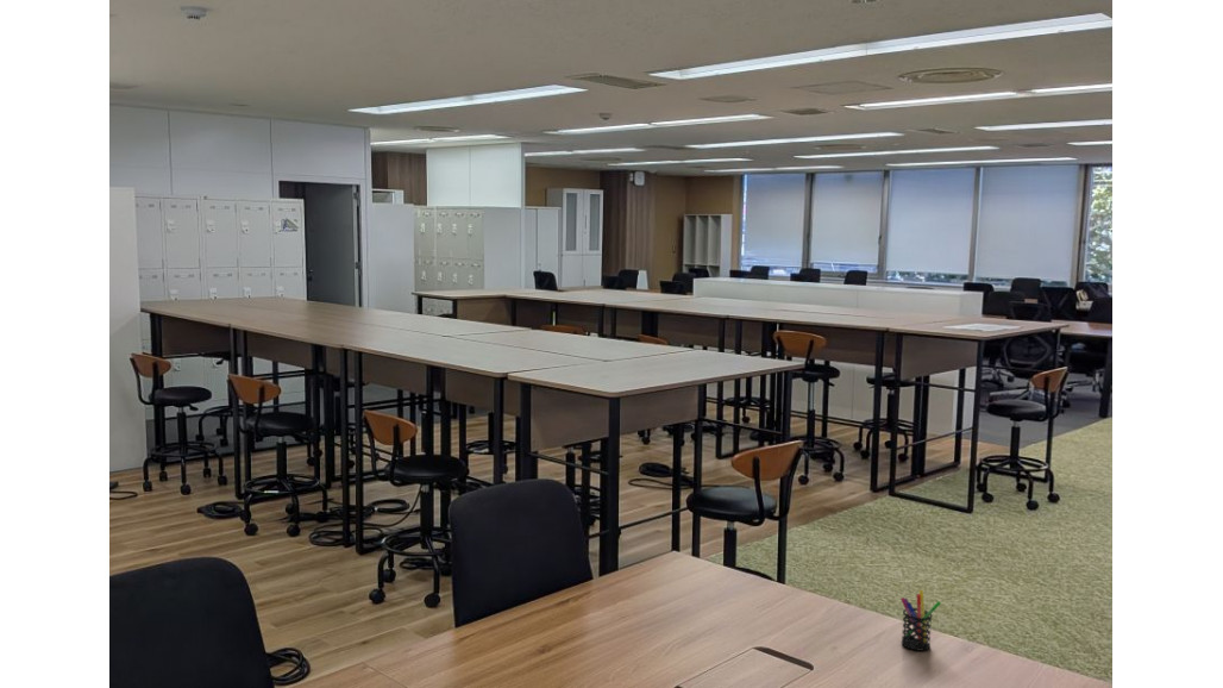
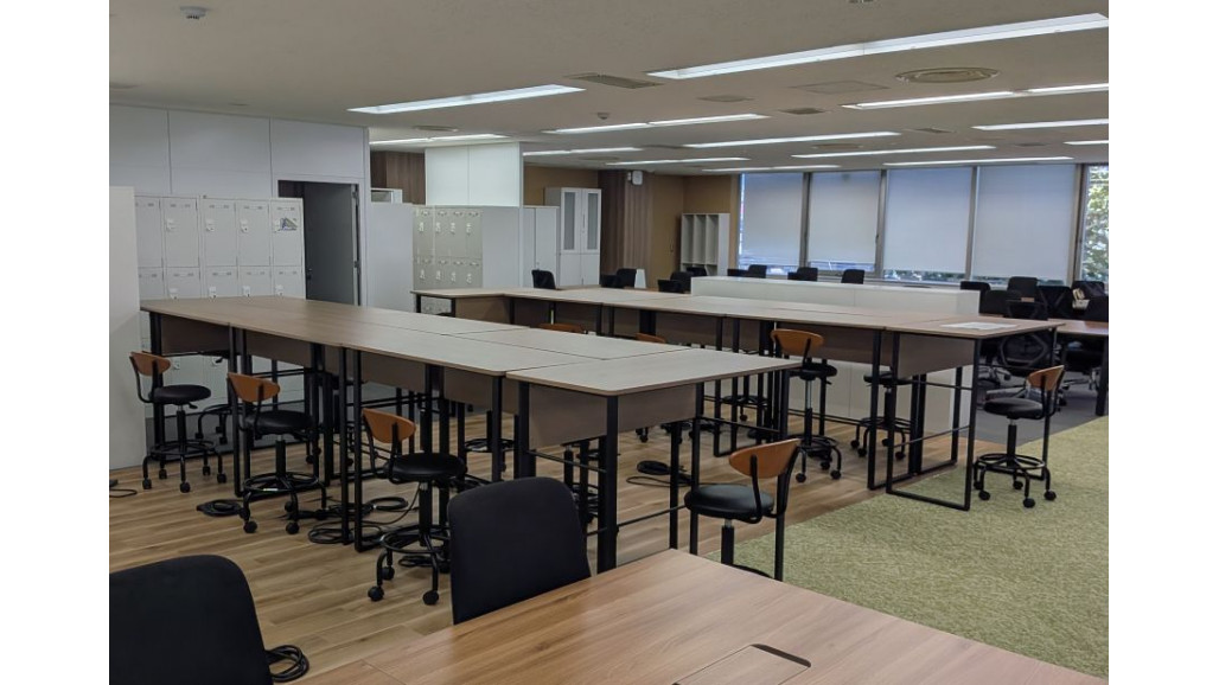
- pen holder (920, 618)
